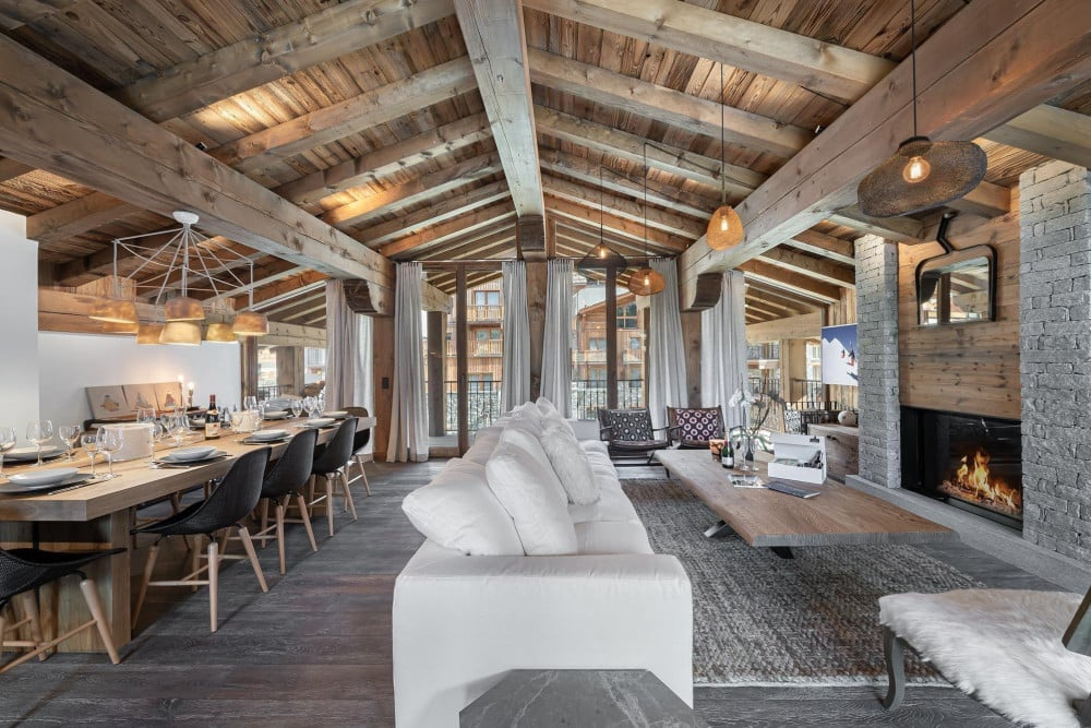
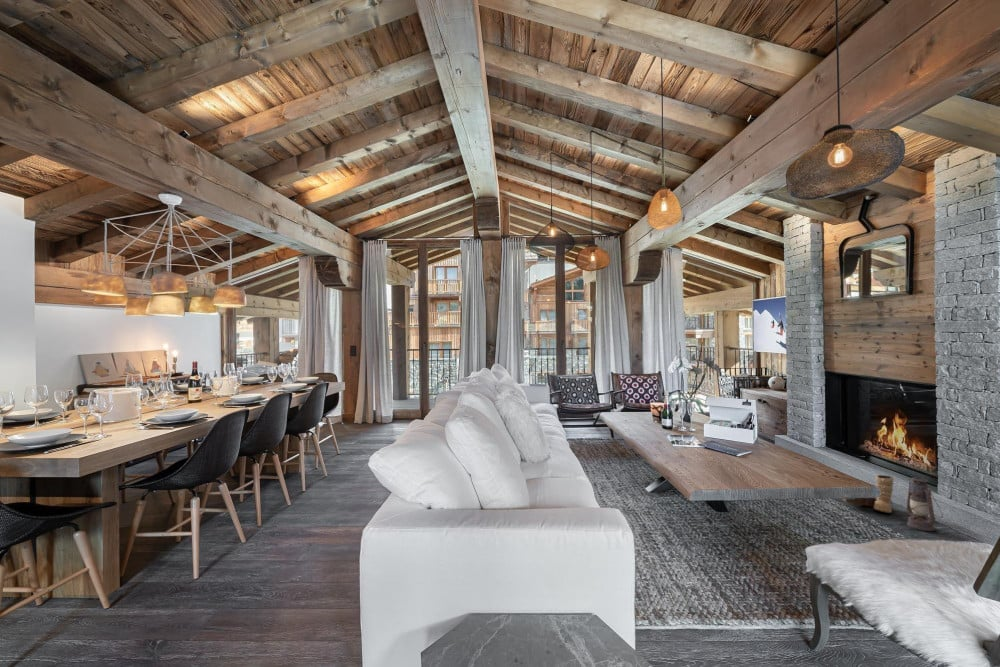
+ lantern (921, 502)
+ boots (865, 498)
